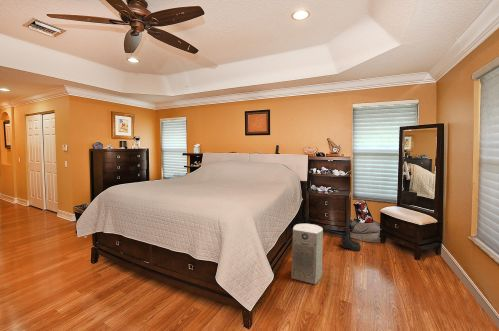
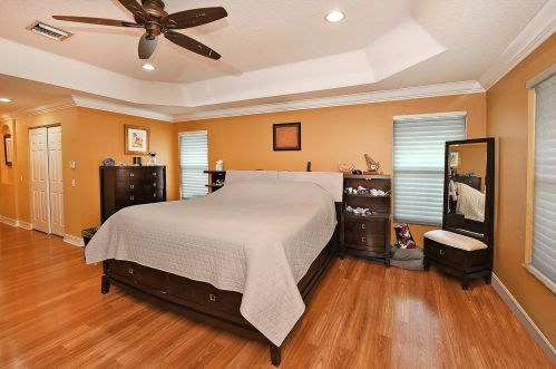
- fan (307, 250)
- boots (350, 240)
